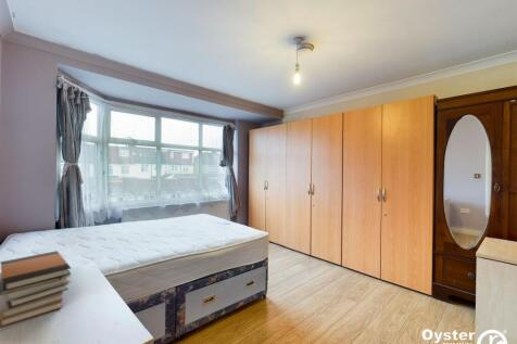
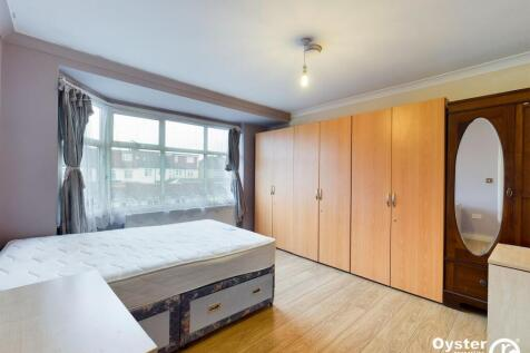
- book stack (33, 282)
